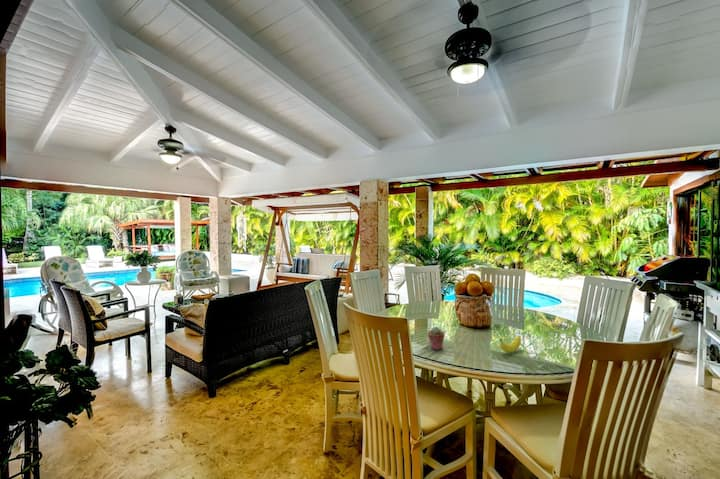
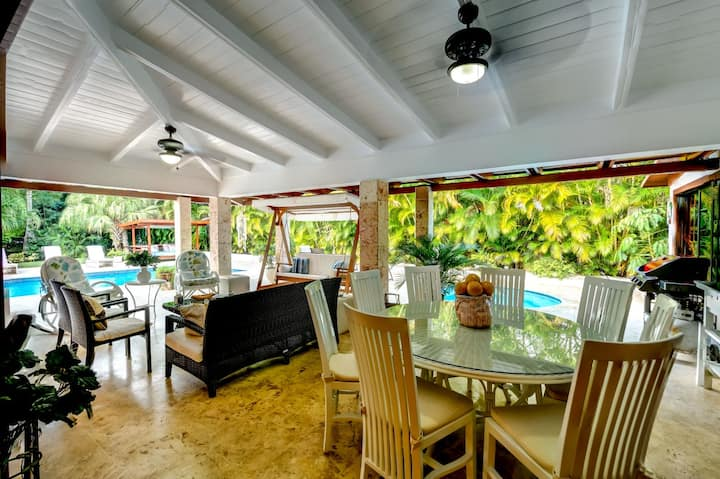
- banana (510, 344)
- potted succulent (436, 337)
